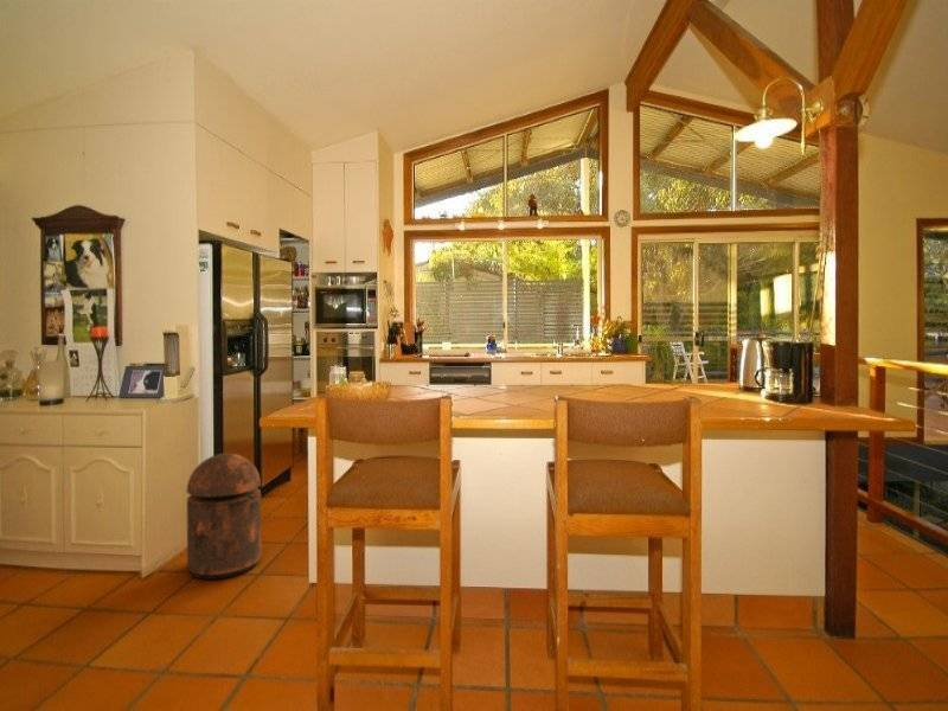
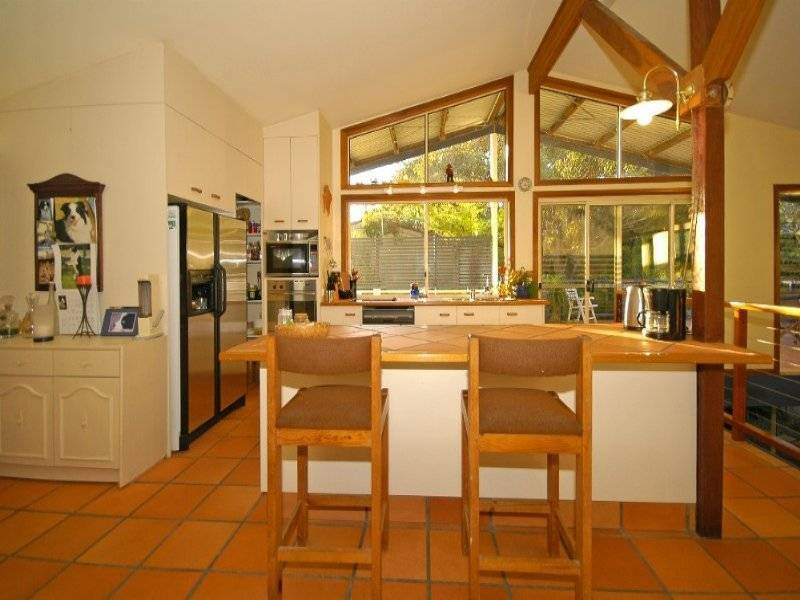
- trash can (224, 510)
